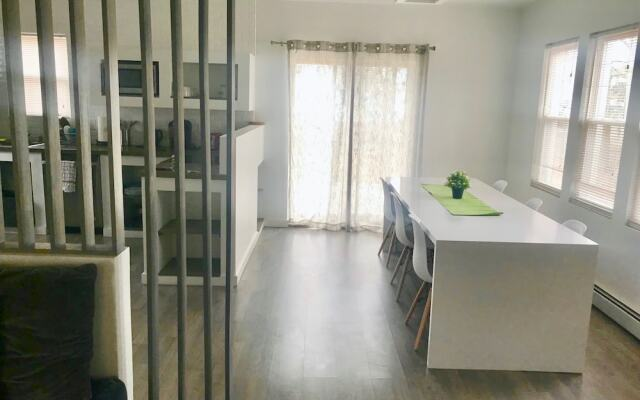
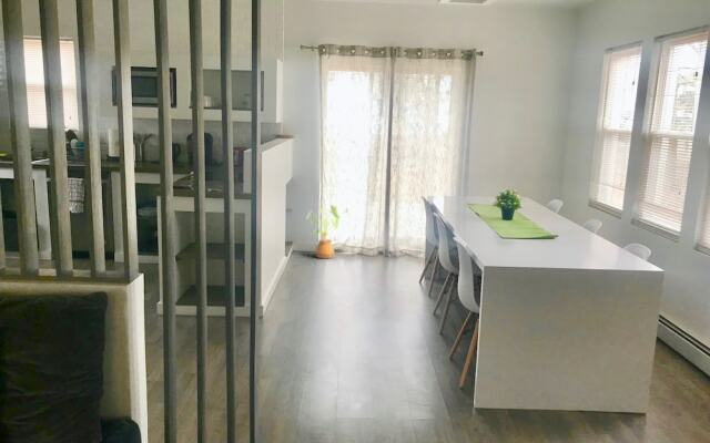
+ house plant (327, 231)
